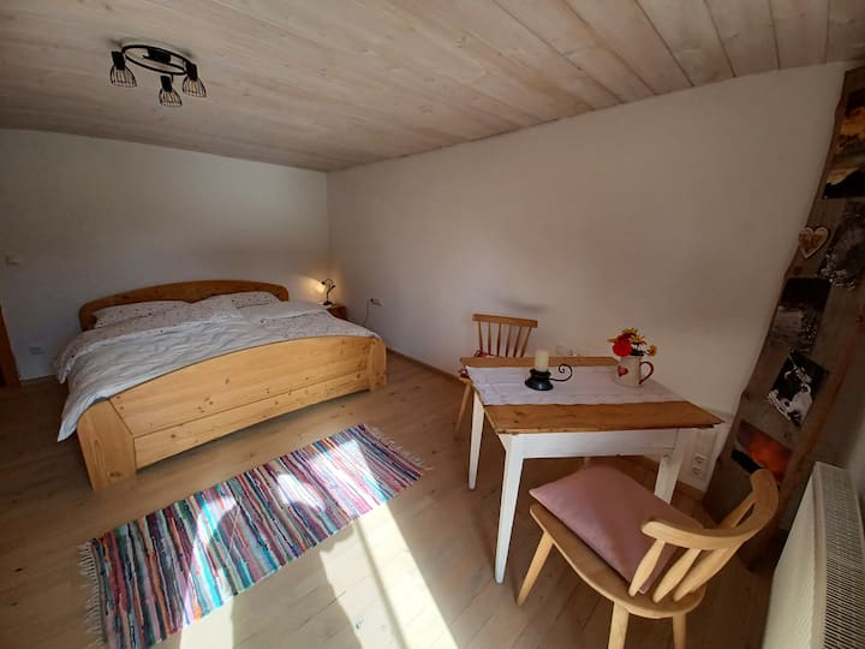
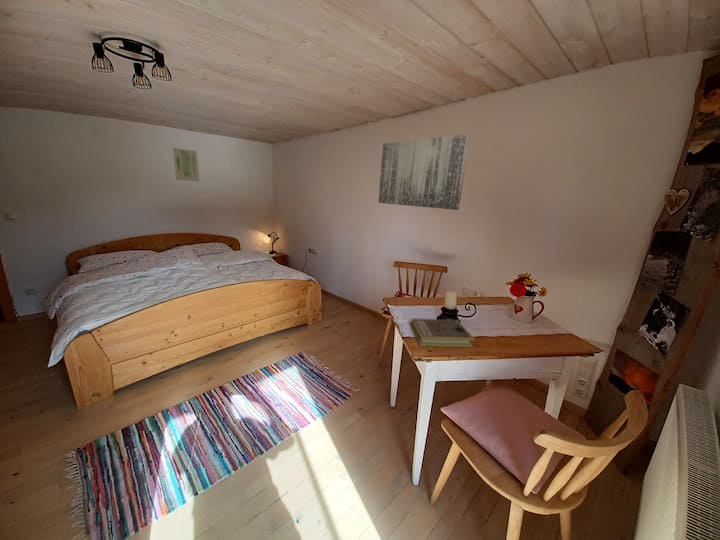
+ wall art (417, 173)
+ book (440, 331)
+ wall art (186, 165)
